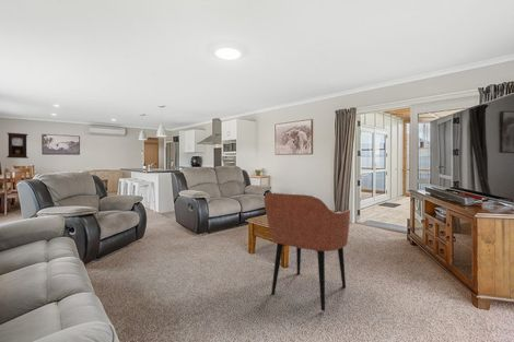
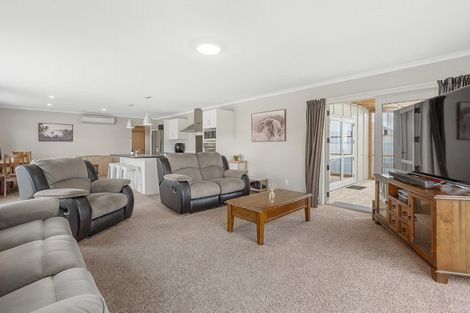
- pendulum clock (17, 145)
- armchair (306, 241)
